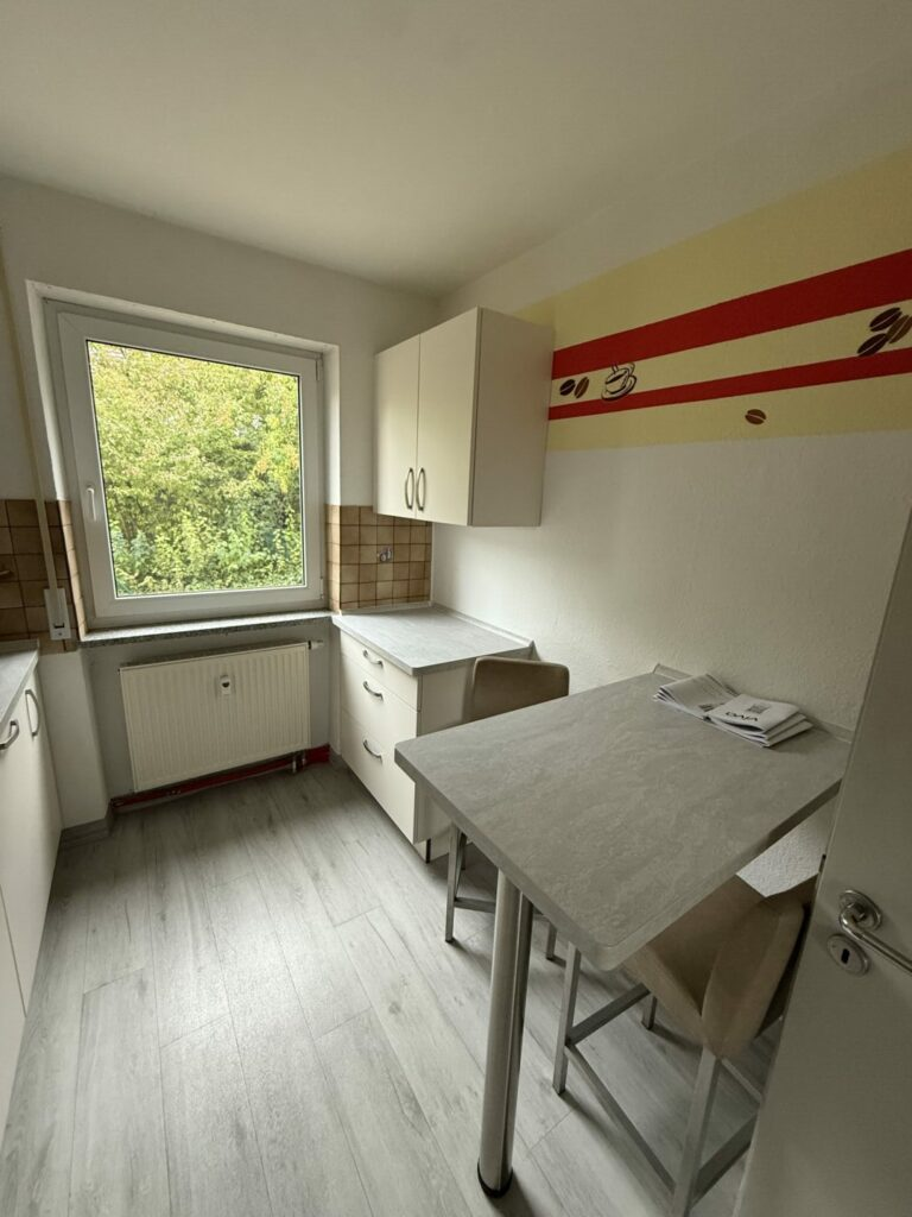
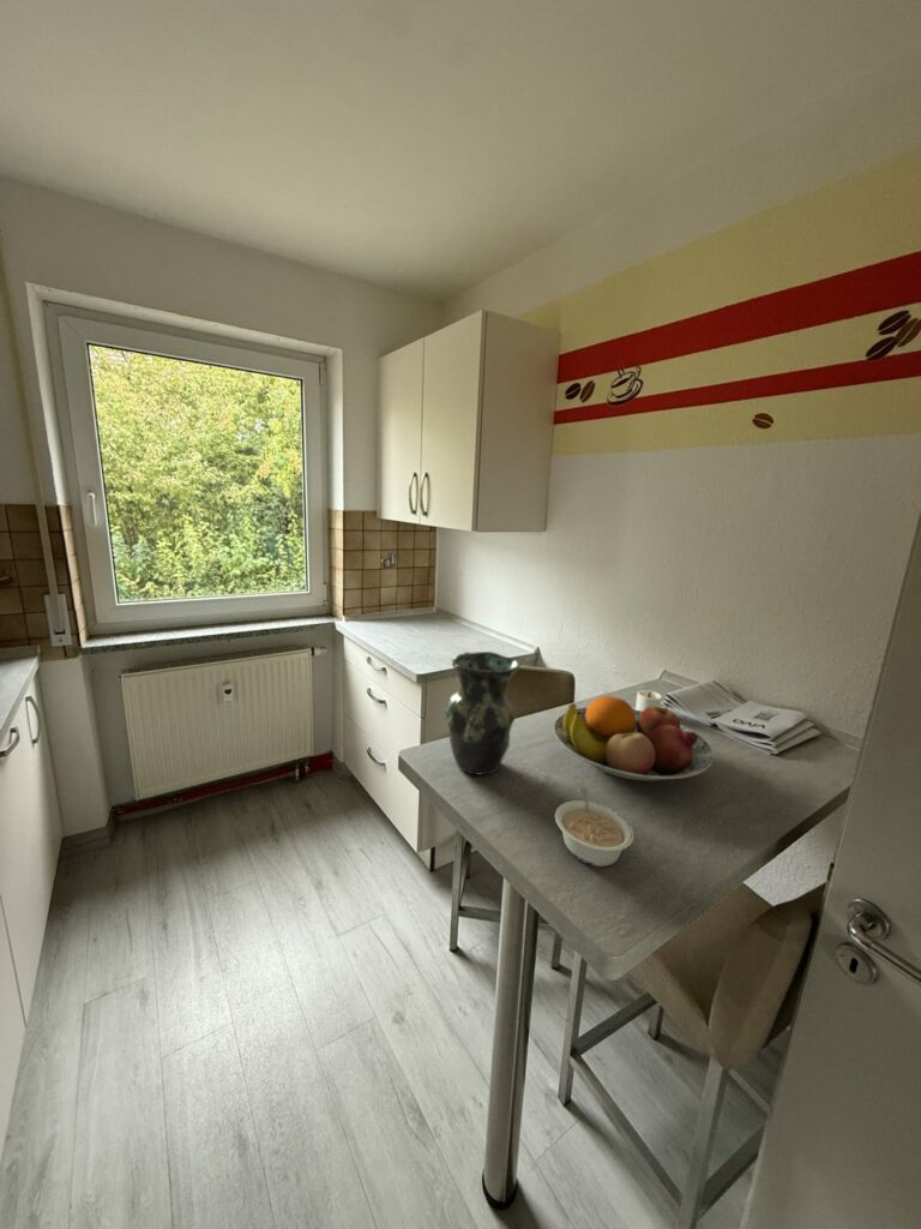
+ legume (589, 831)
+ candle (651, 700)
+ vase (480, 713)
+ fruit bowl (630, 731)
